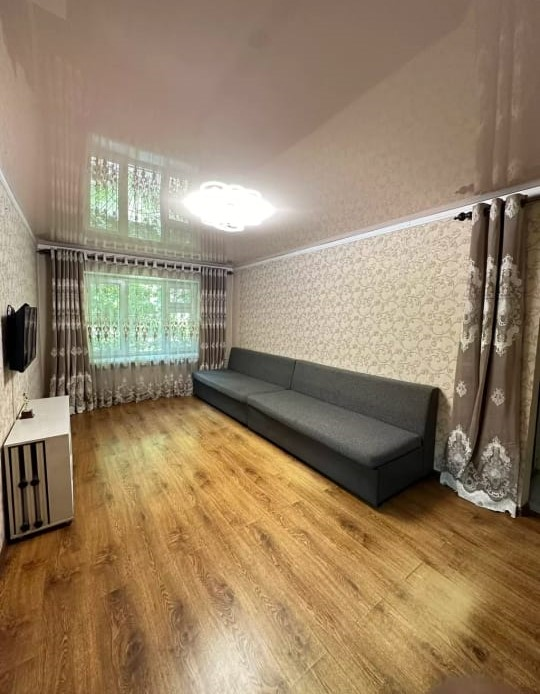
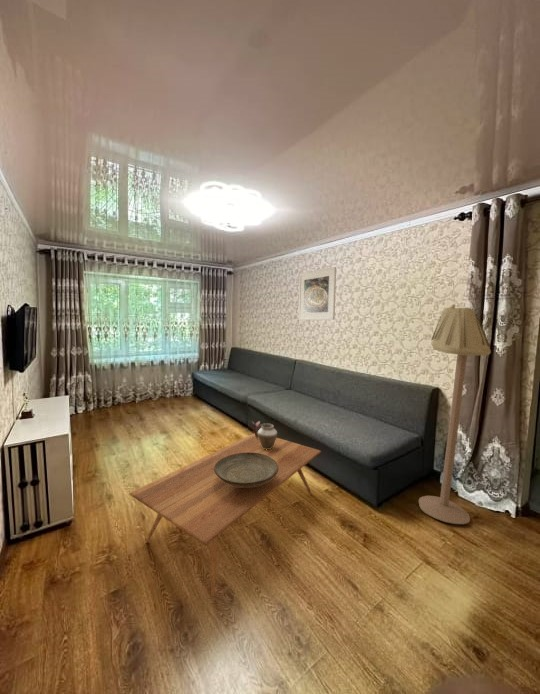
+ floor lamp (454, 408)
+ decorative bowl (246, 473)
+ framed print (315, 295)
+ coffee table (239, 491)
+ vase (264, 433)
